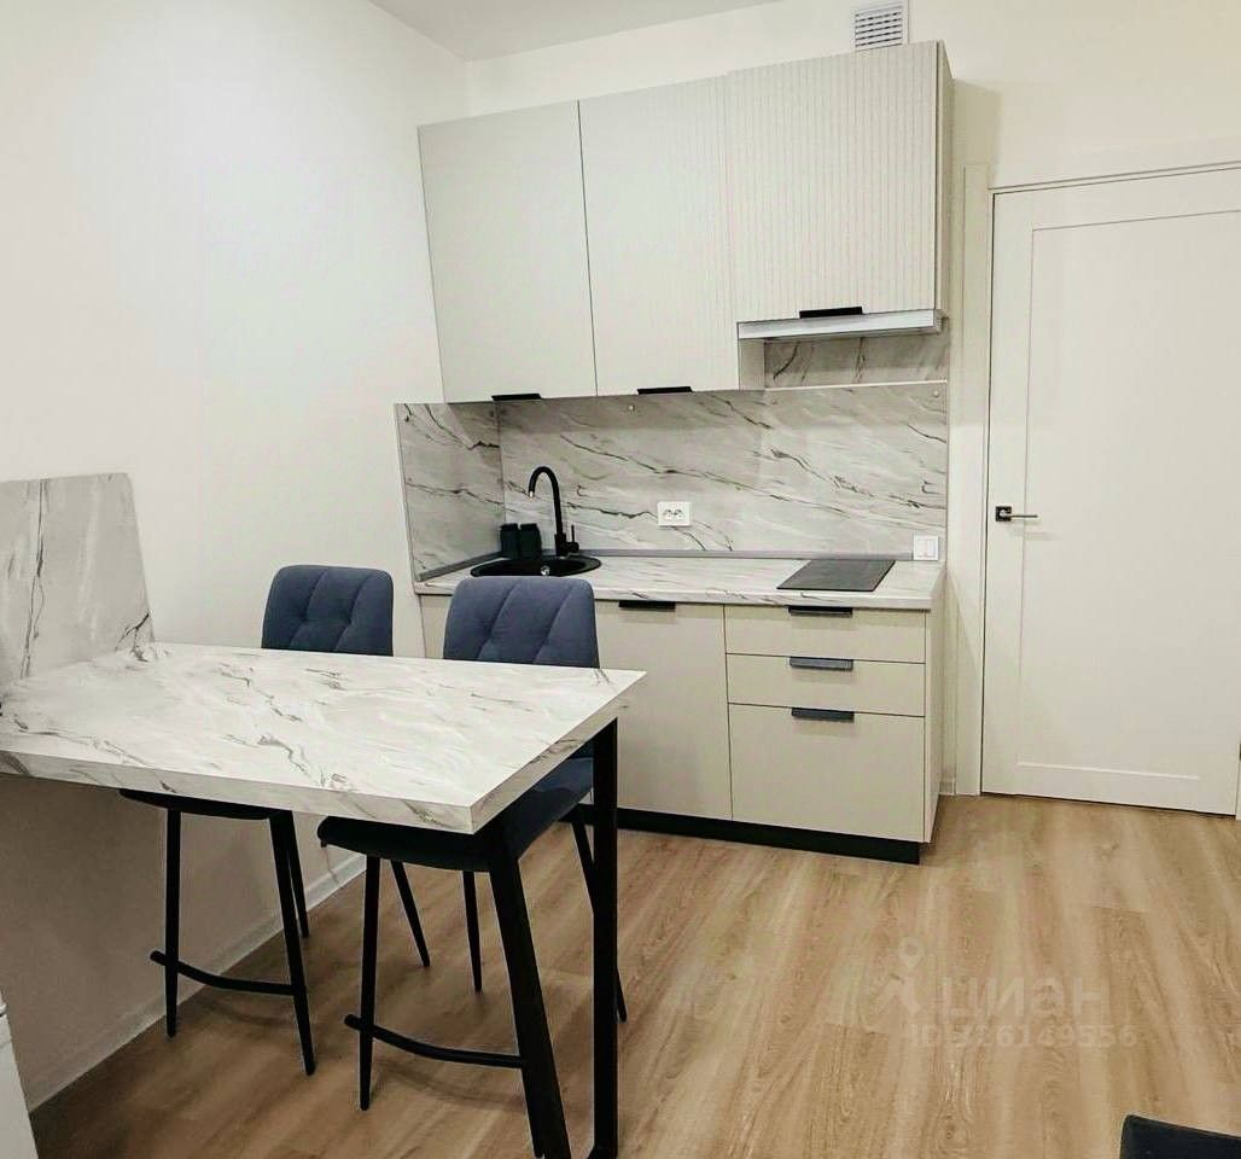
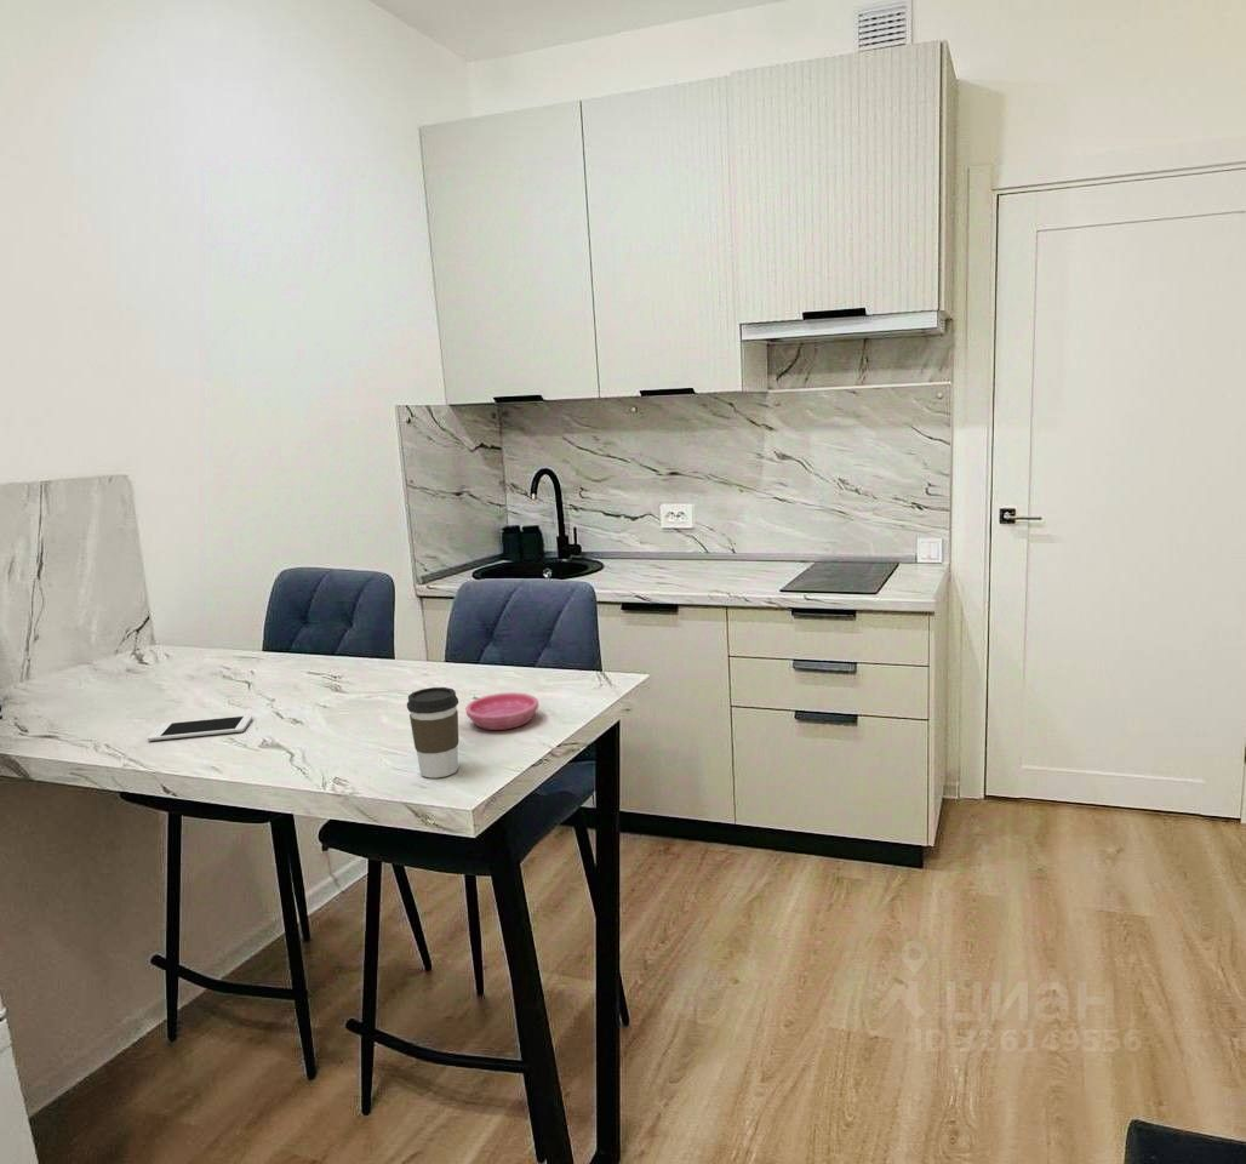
+ cell phone (201, 728)
+ coffee cup (435, 732)
+ saucer (502, 712)
